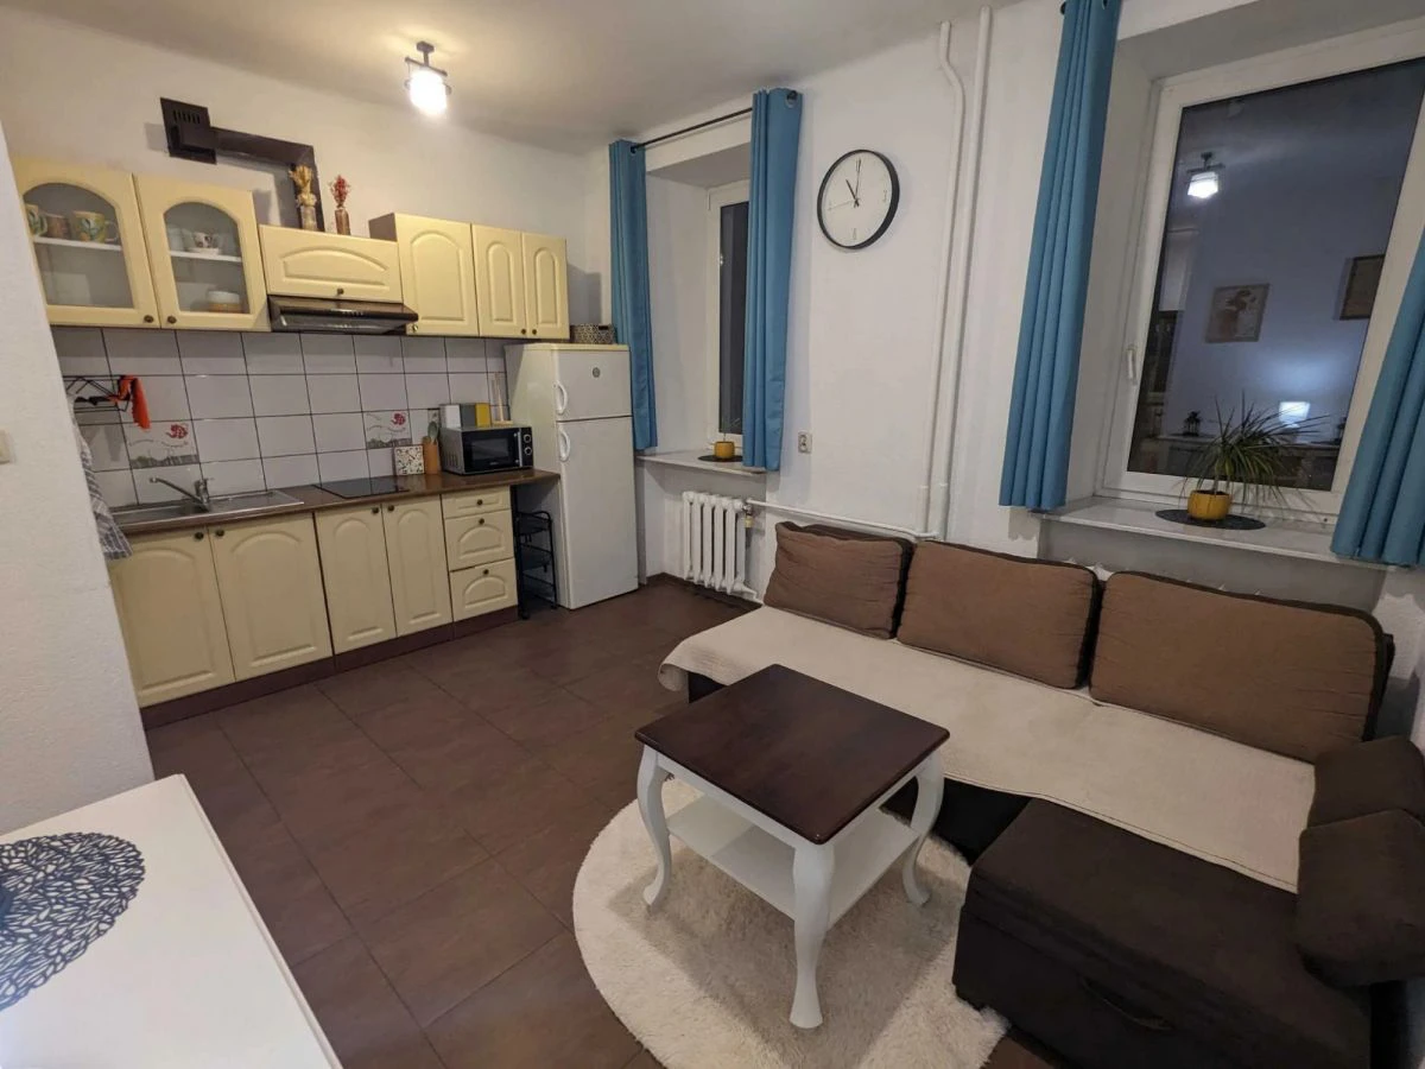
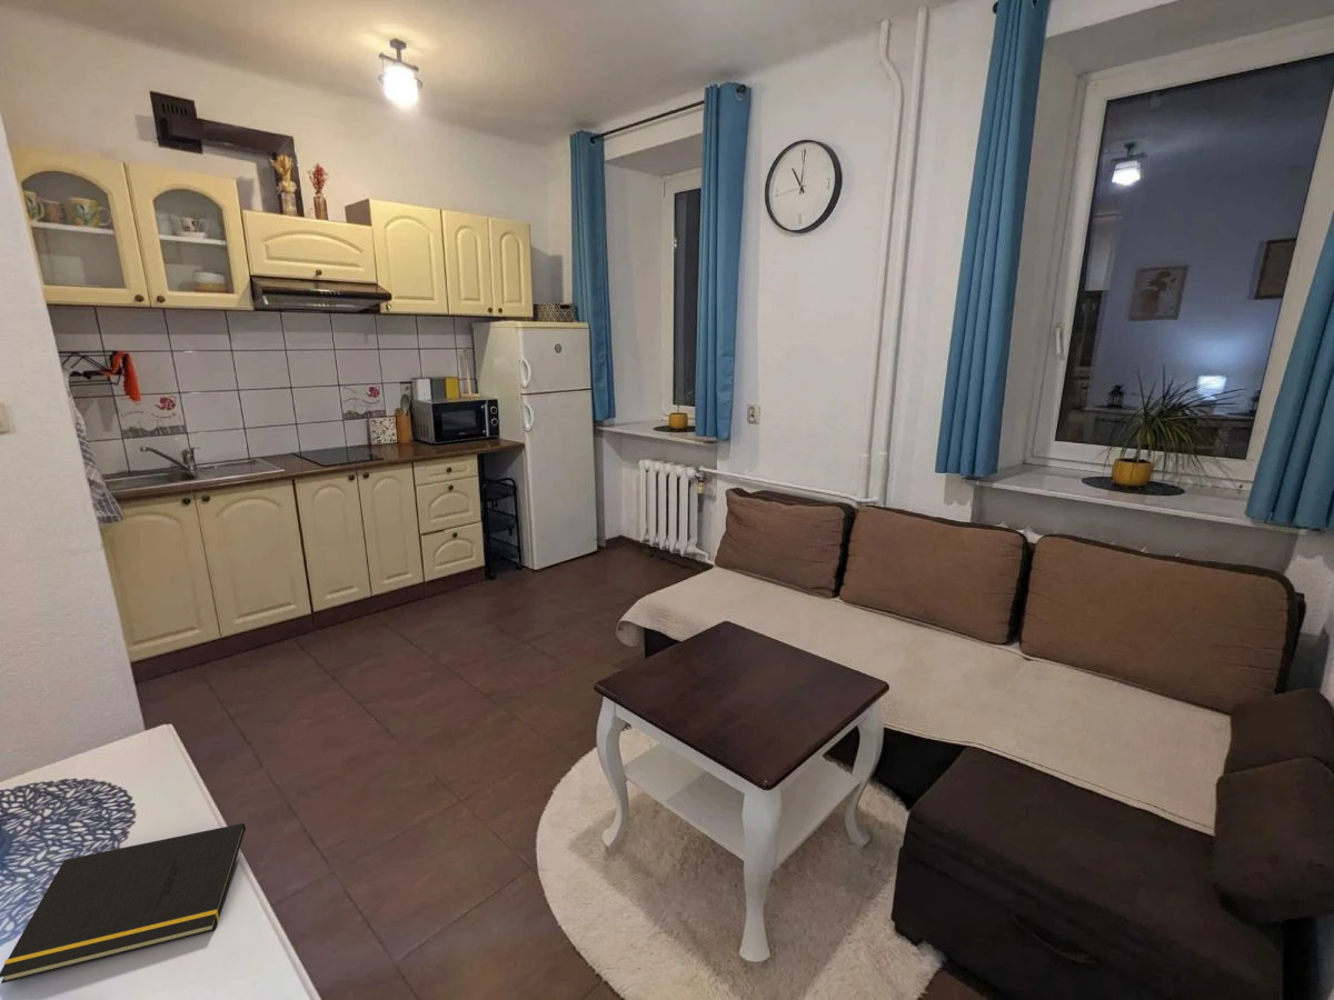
+ notepad (137, 893)
